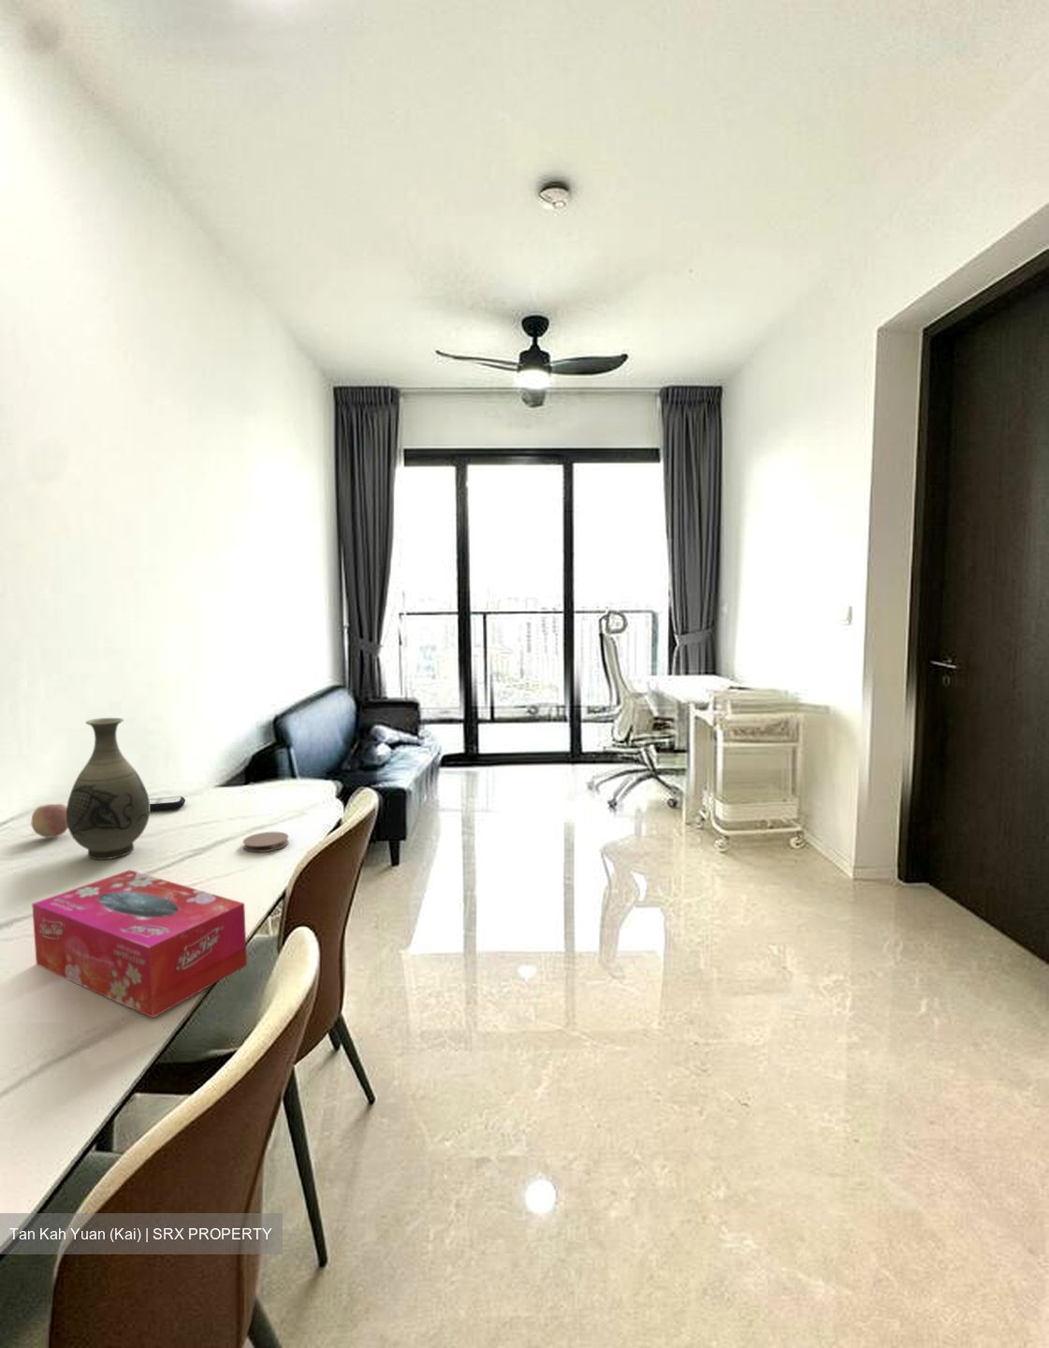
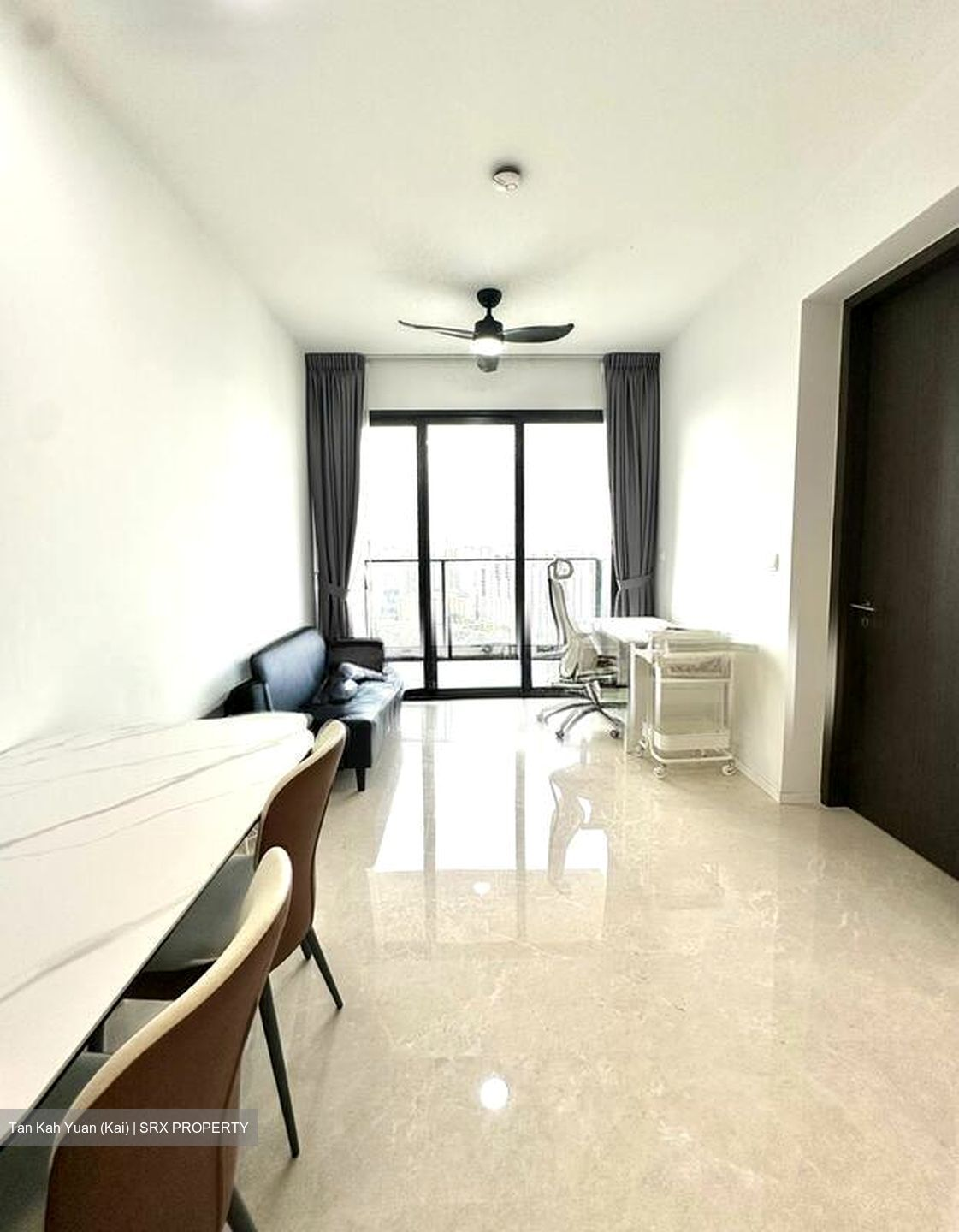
- coaster (266, 841)
- fruit (51, 820)
- remote control (150, 804)
- tissue box (139, 934)
- vase (107, 787)
